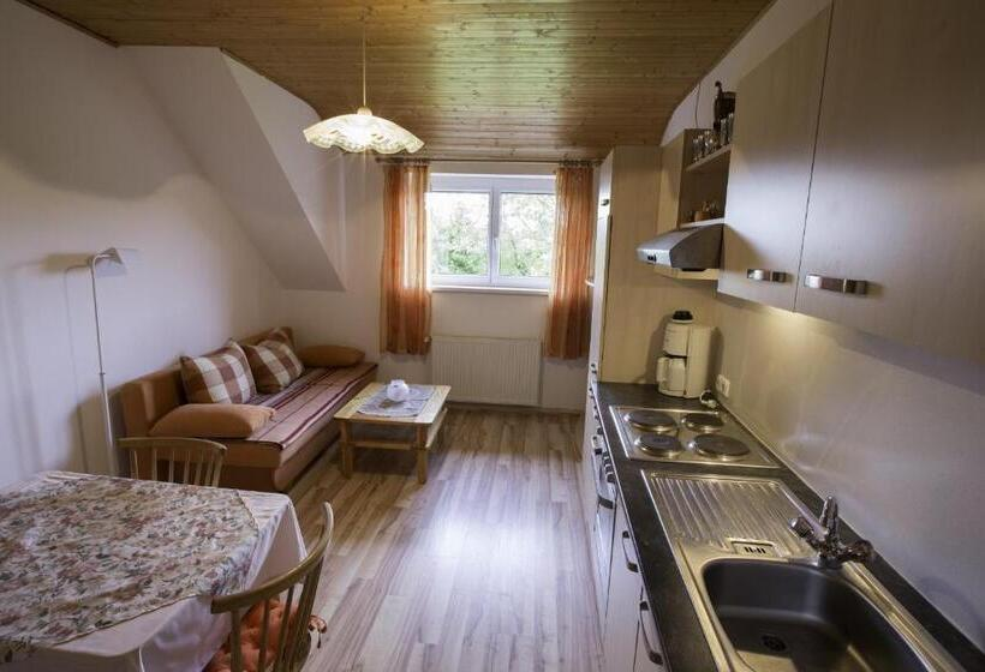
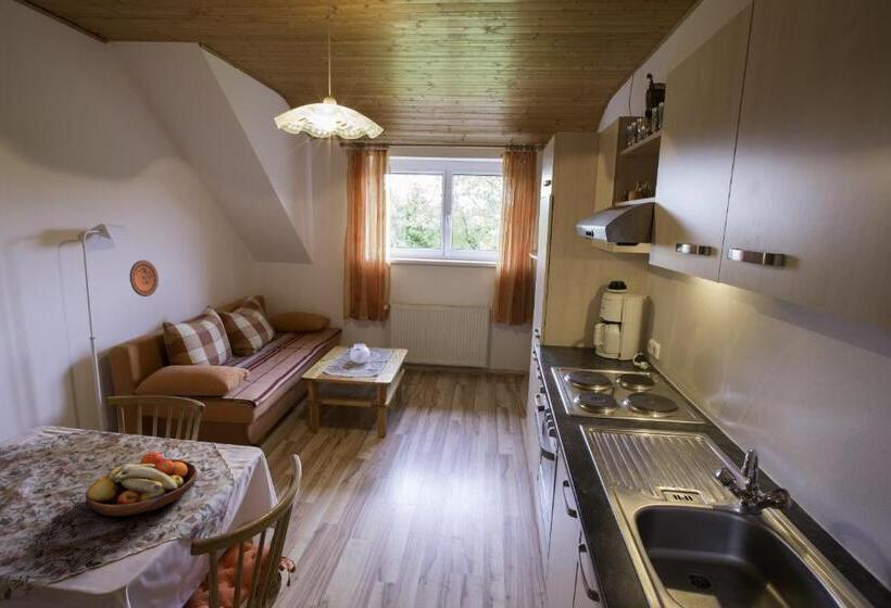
+ decorative plate (143, 278)
+ fruit bowl (145, 477)
